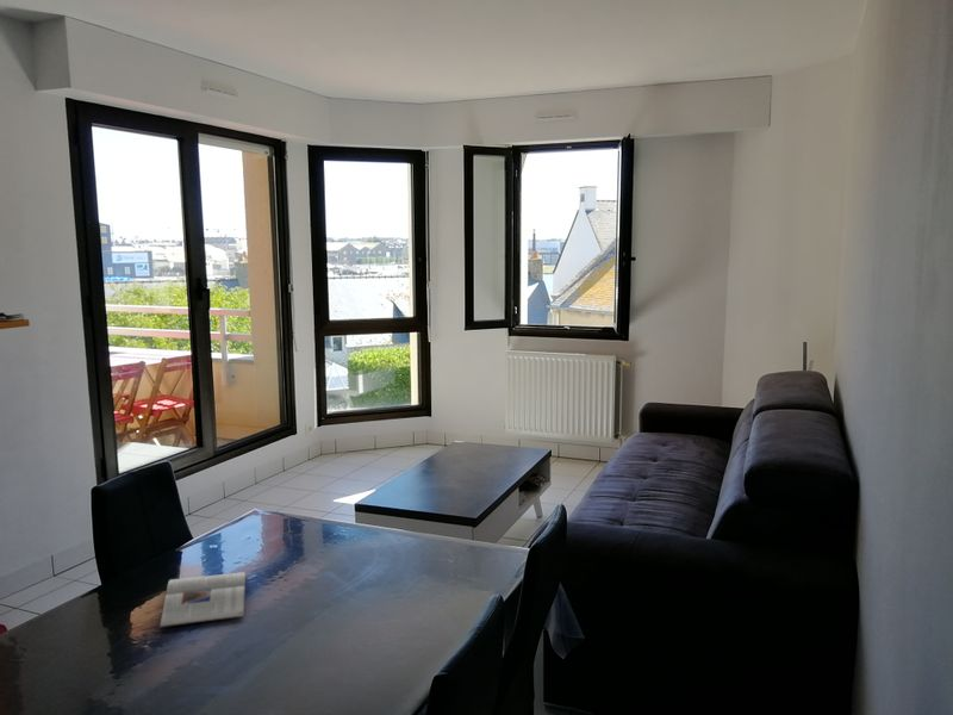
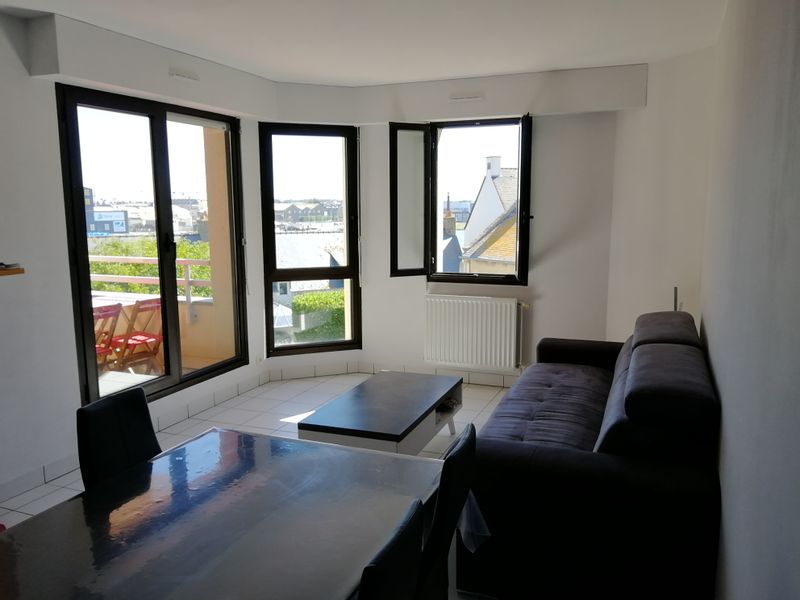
- magazine (206, 591)
